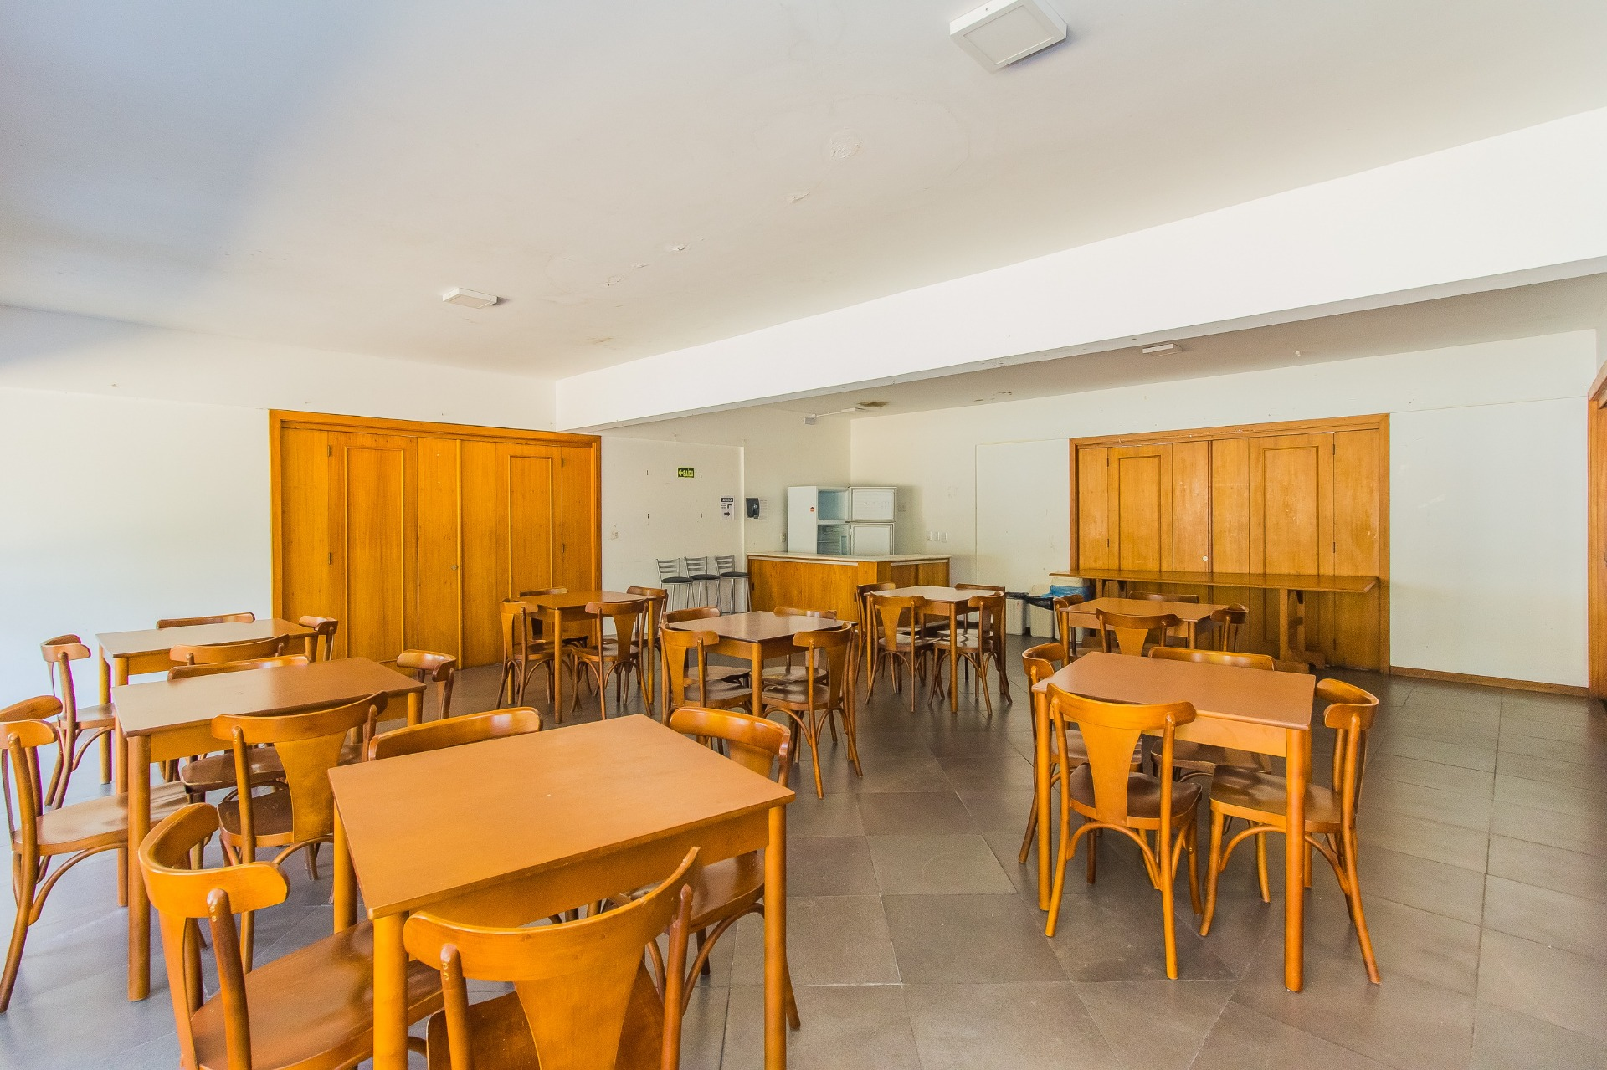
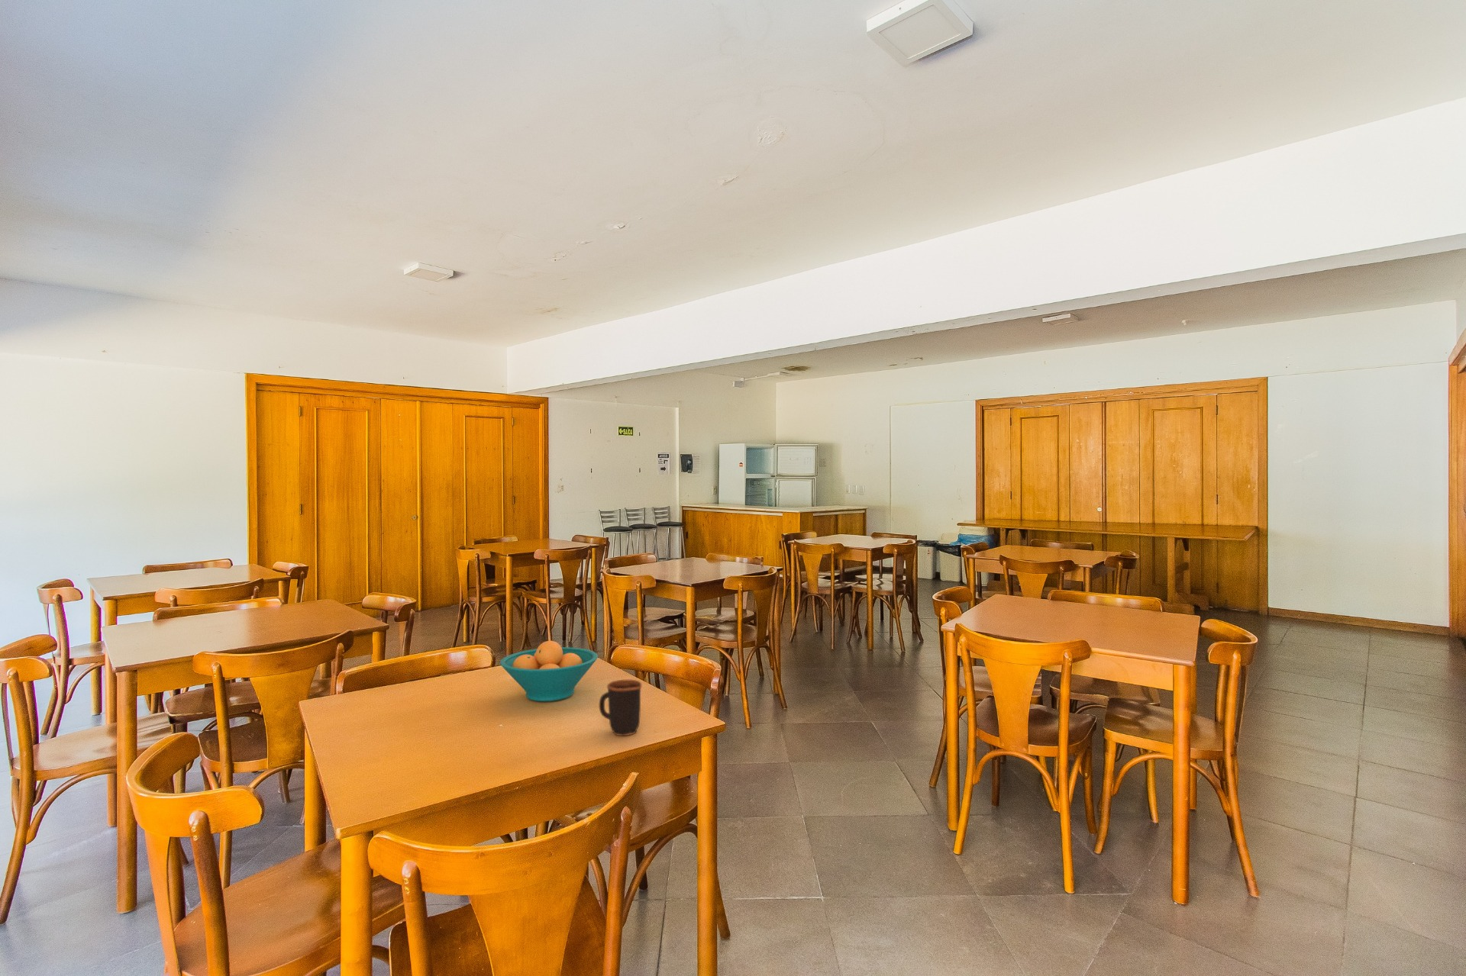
+ fruit bowl (549, 668)
+ mug (619, 706)
